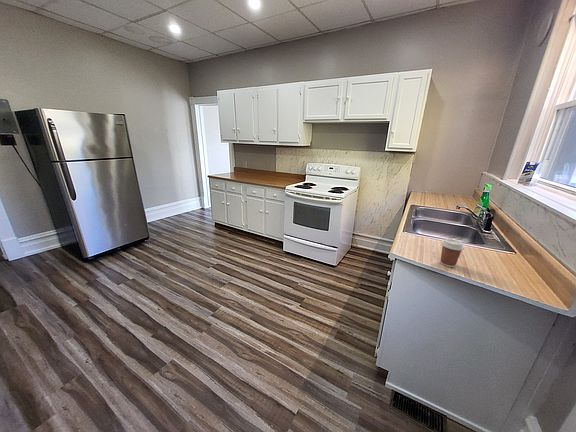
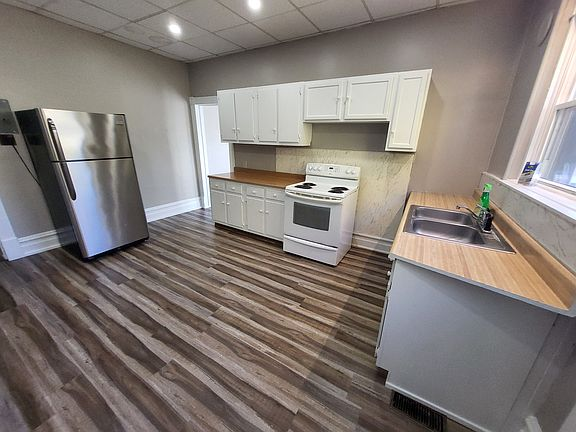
- coffee cup (450, 252)
